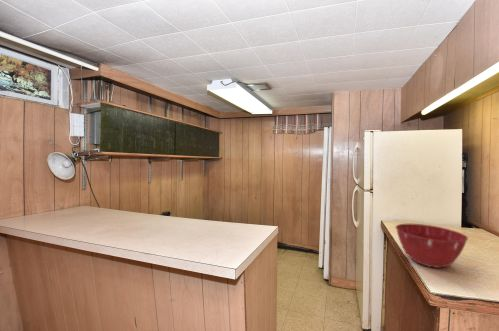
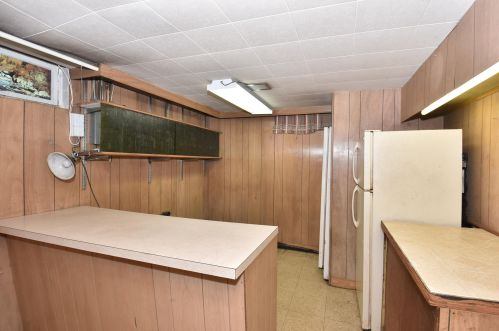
- mixing bowl (428, 246)
